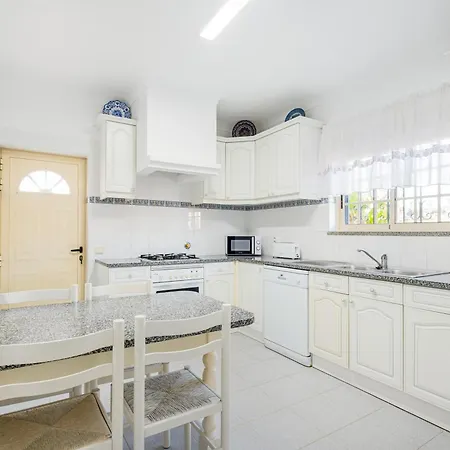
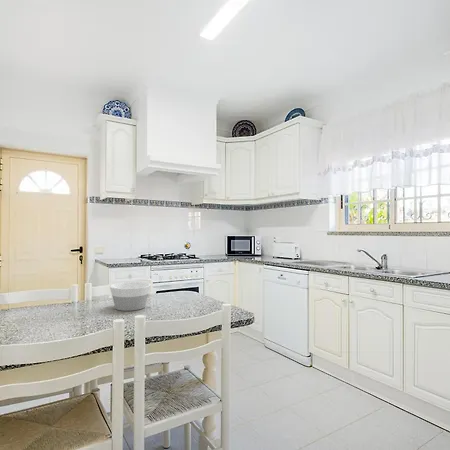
+ bowl (130, 296)
